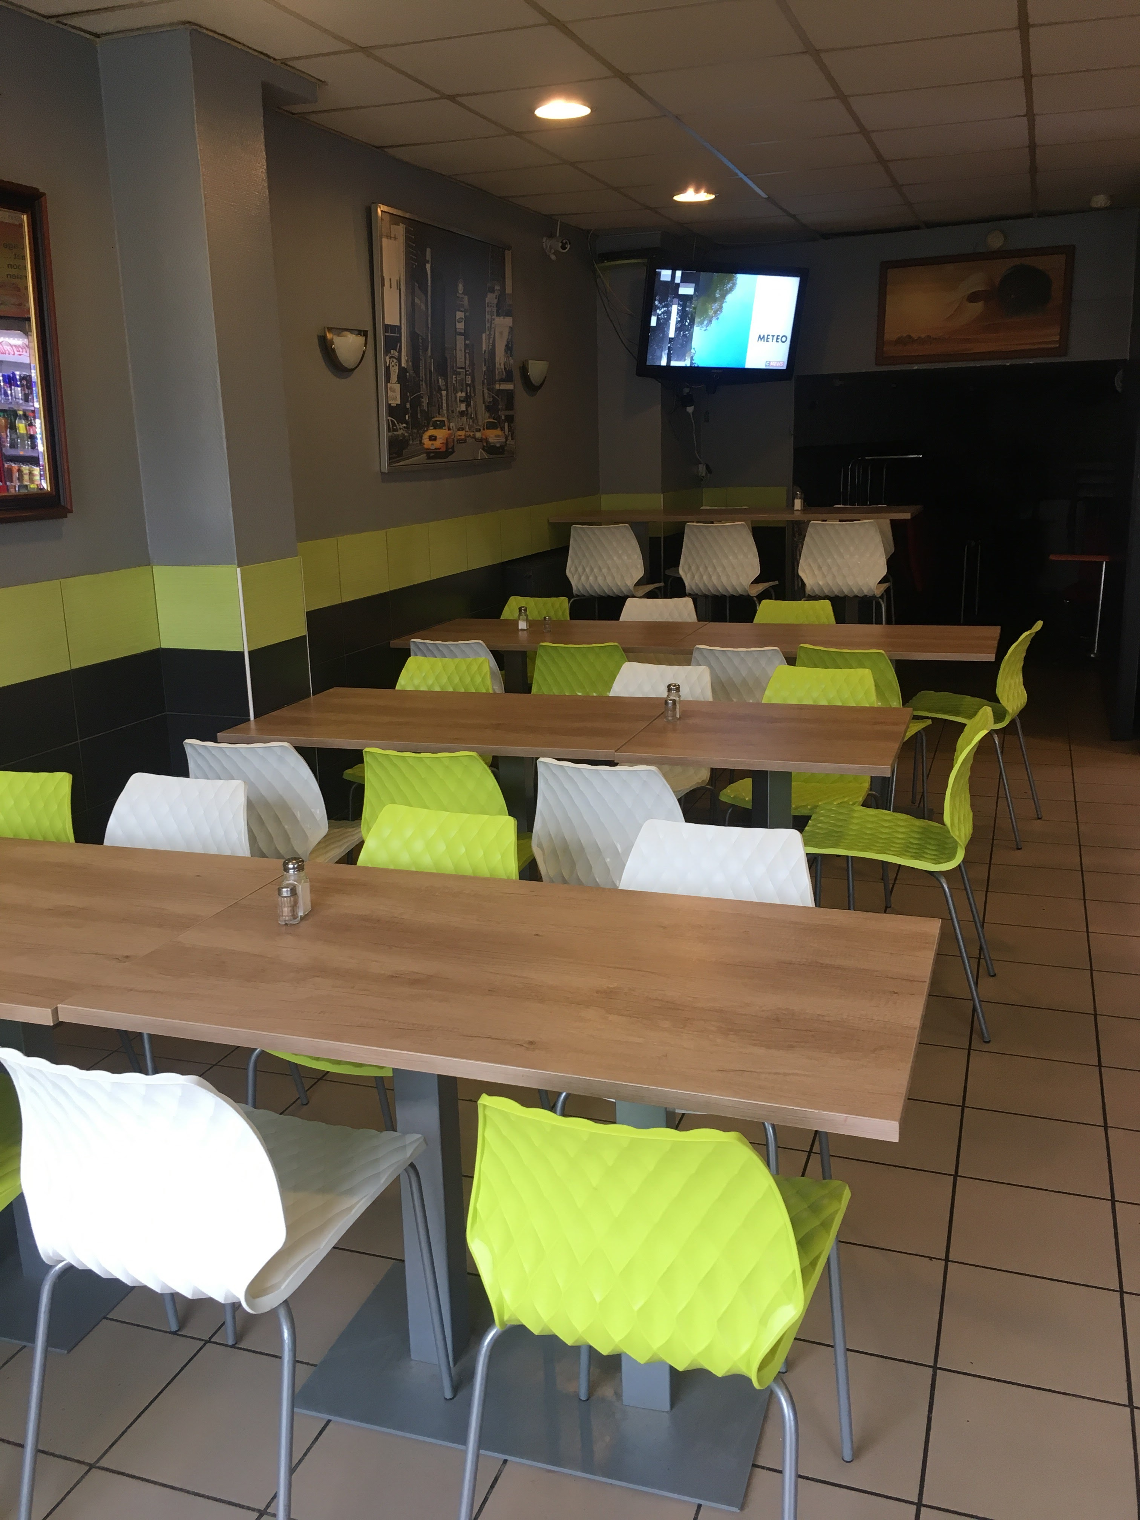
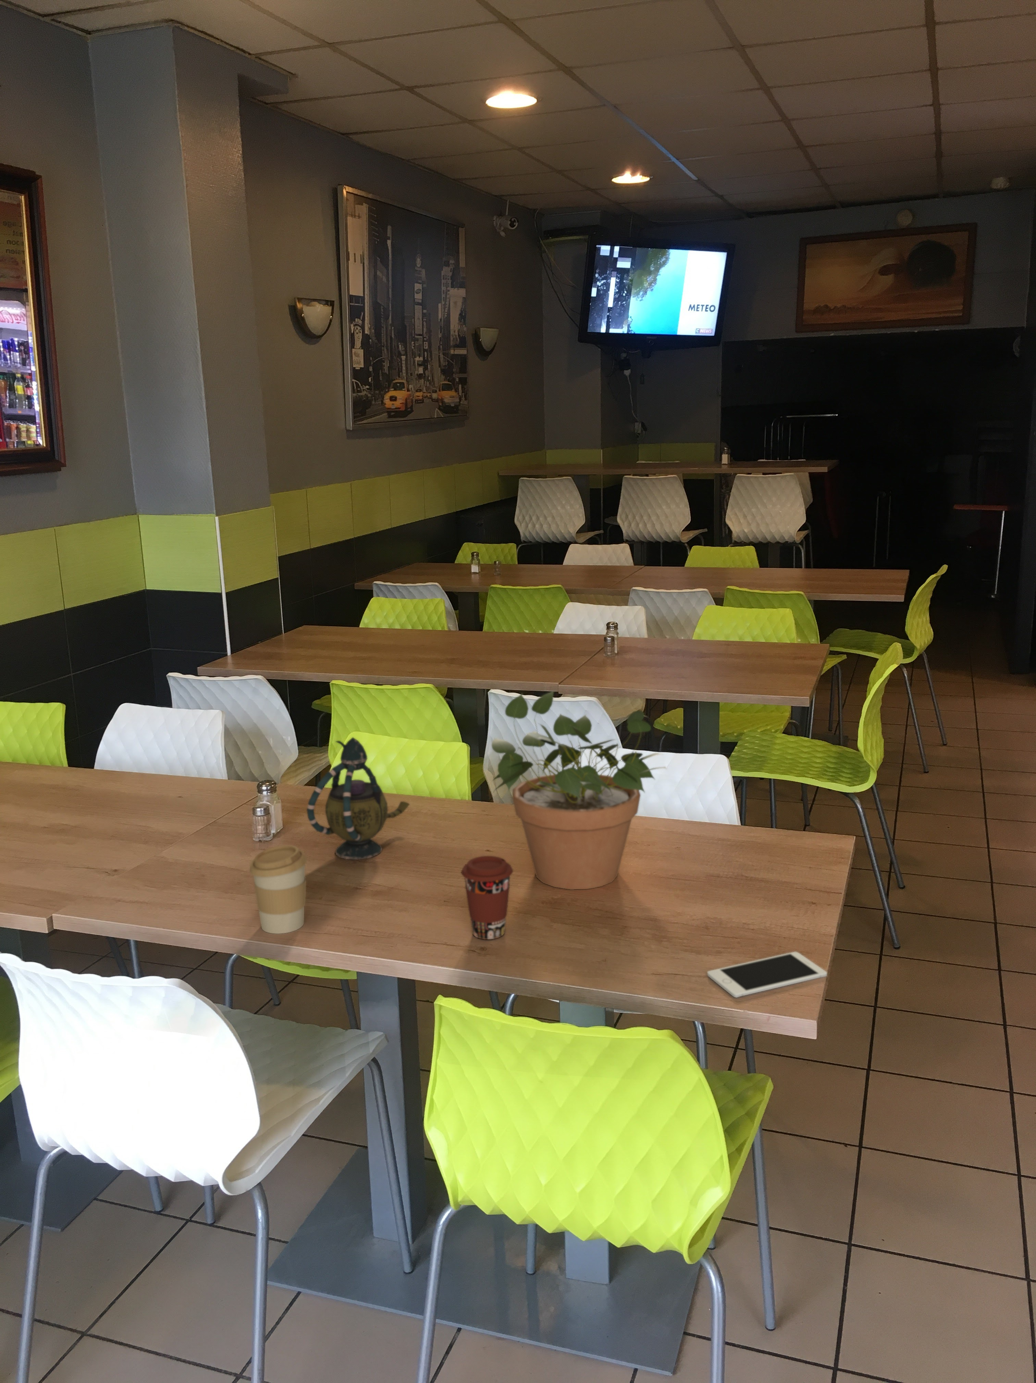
+ cell phone (767, 974)
+ coffee cup (280, 888)
+ coffee cup (488, 897)
+ potted plant (564, 790)
+ teapot (367, 790)
